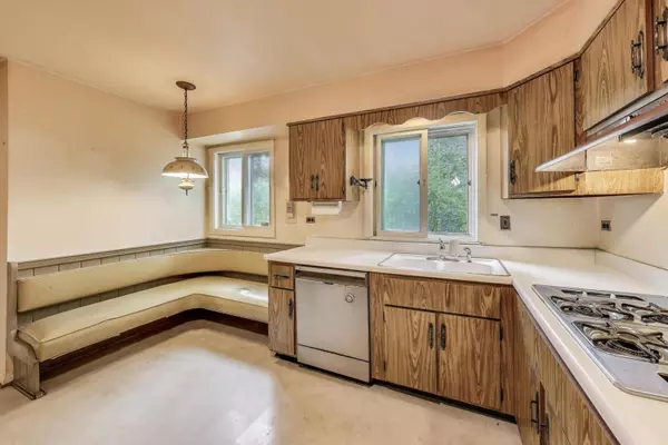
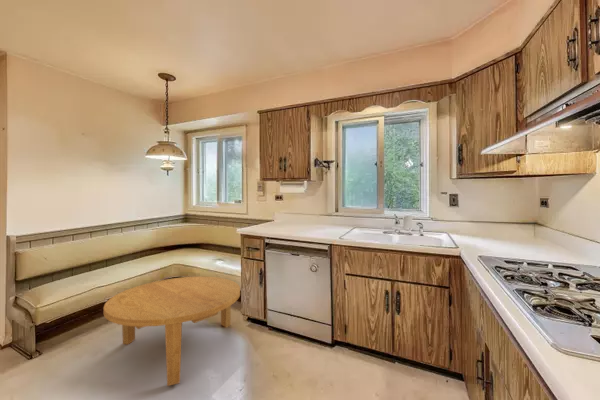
+ coffee table (178, 320)
